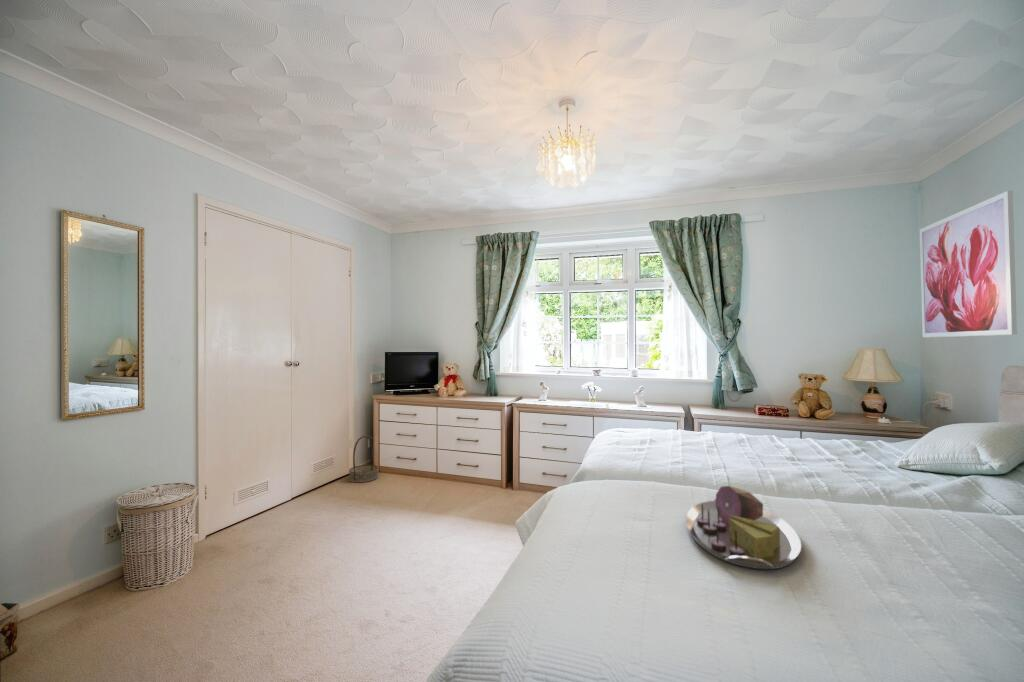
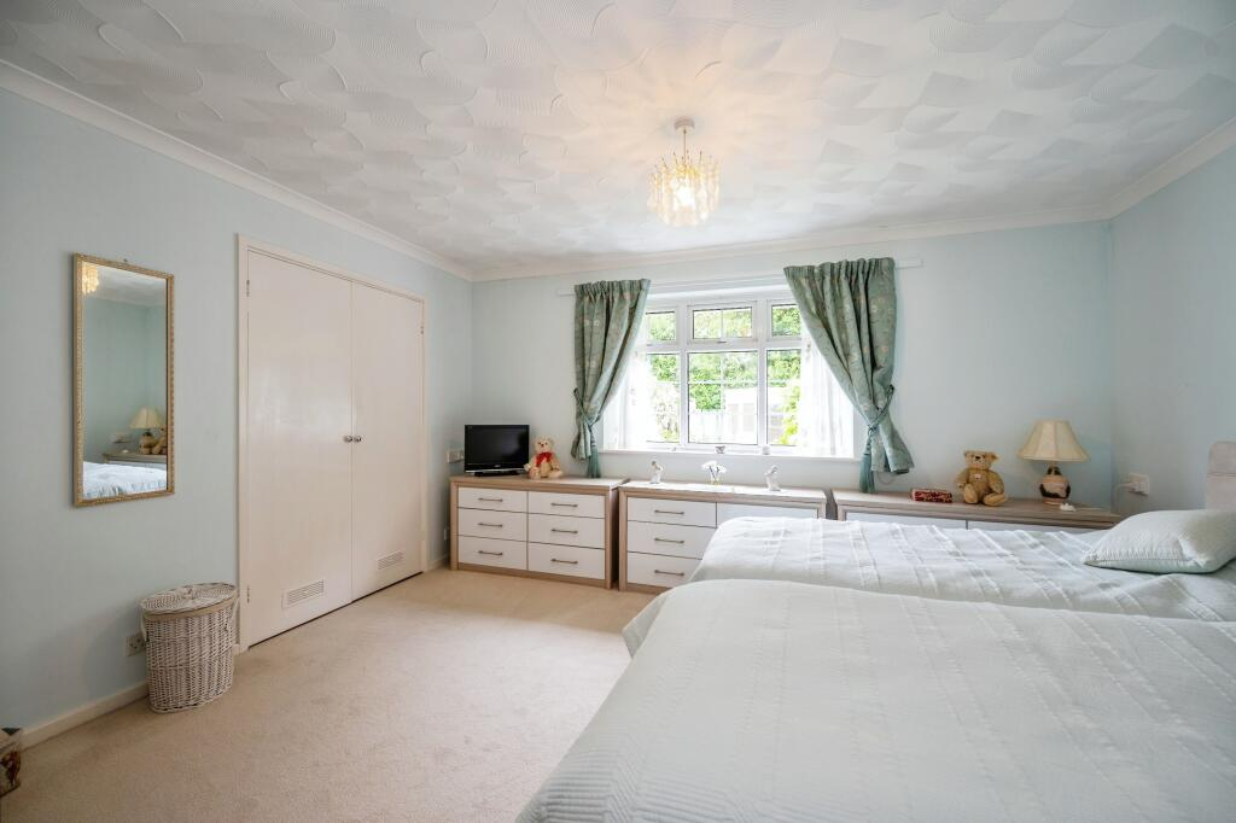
- basket (371, 457)
- serving tray (739, 513)
- wall art (961, 274)
